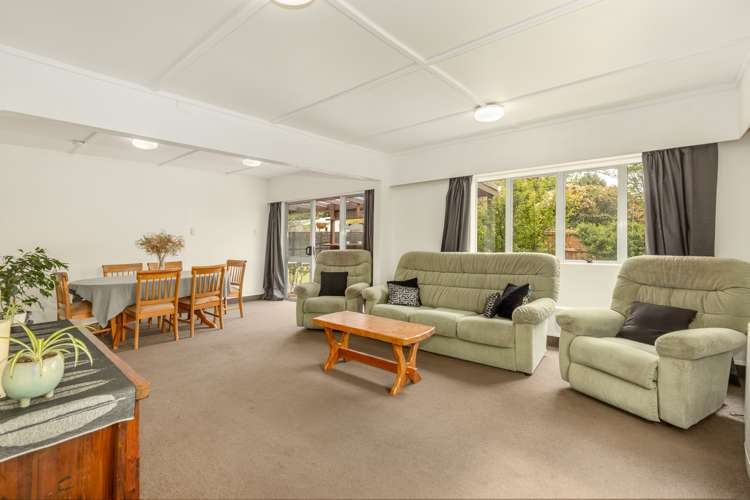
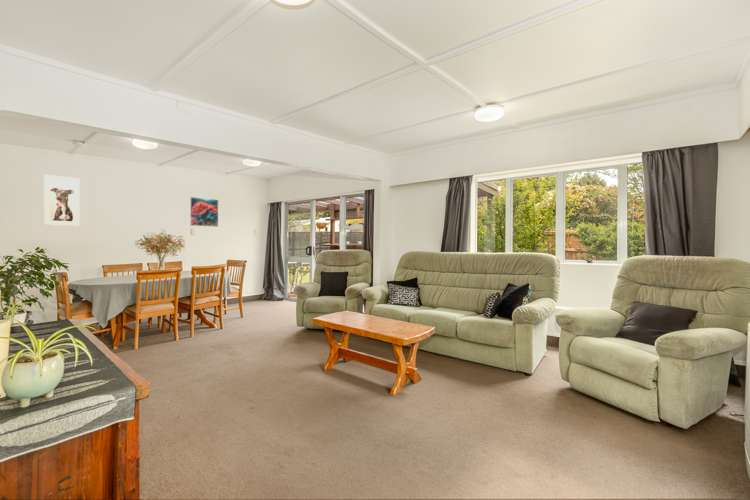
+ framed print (62, 201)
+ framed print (204, 212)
